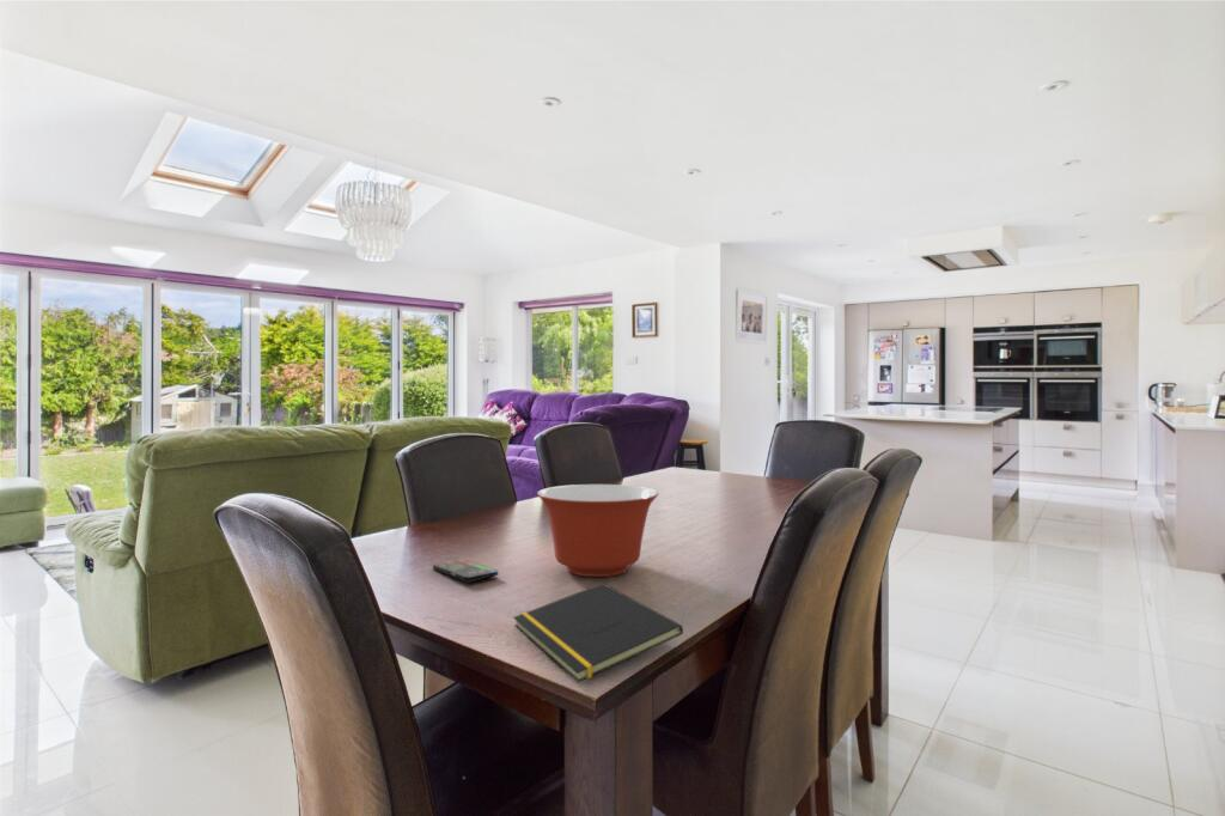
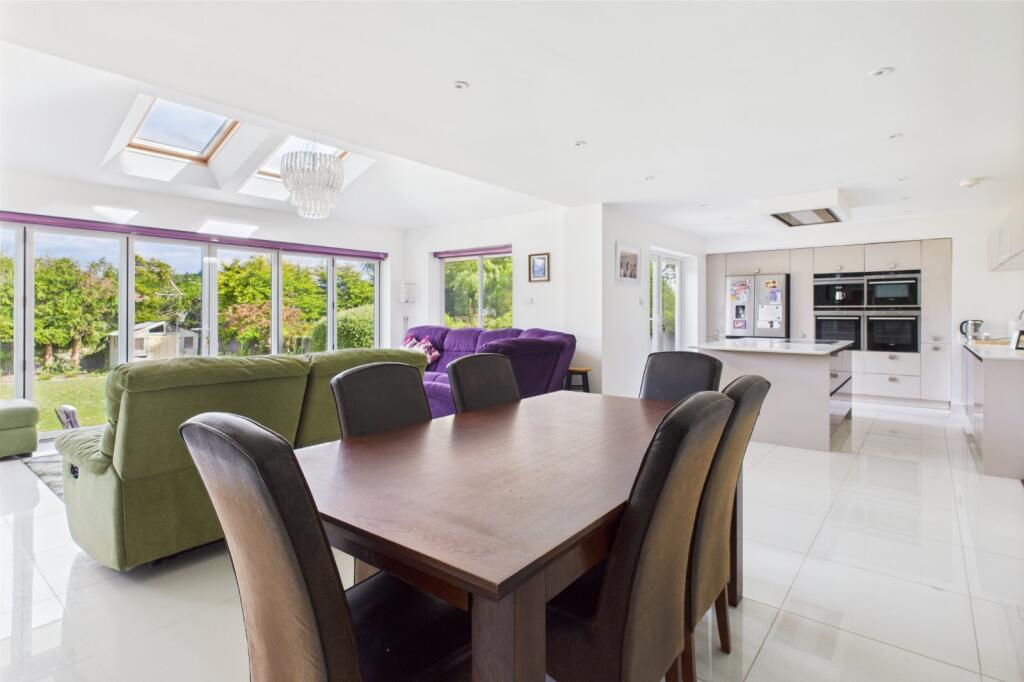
- notepad (592, 625)
- smartphone (464, 570)
- mixing bowl (597, 530)
